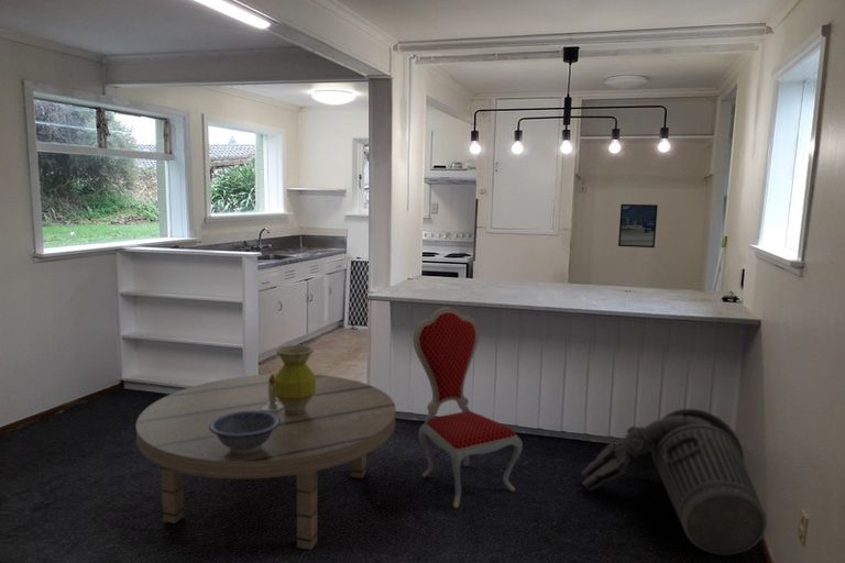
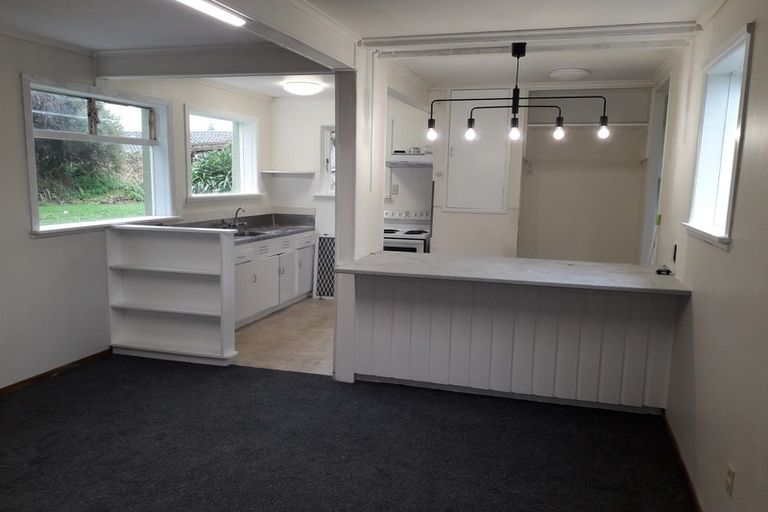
- decorative bowl (244, 432)
- dining table (272, 435)
- trash can (663, 467)
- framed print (637, 225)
- vase (295, 379)
- dining chair (465, 399)
